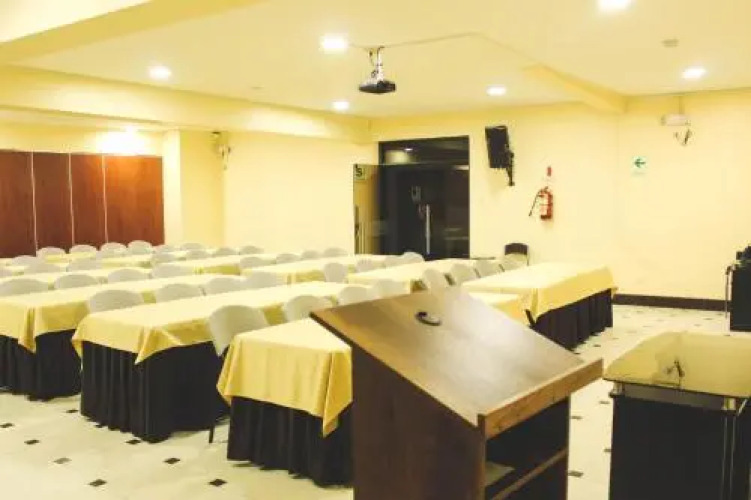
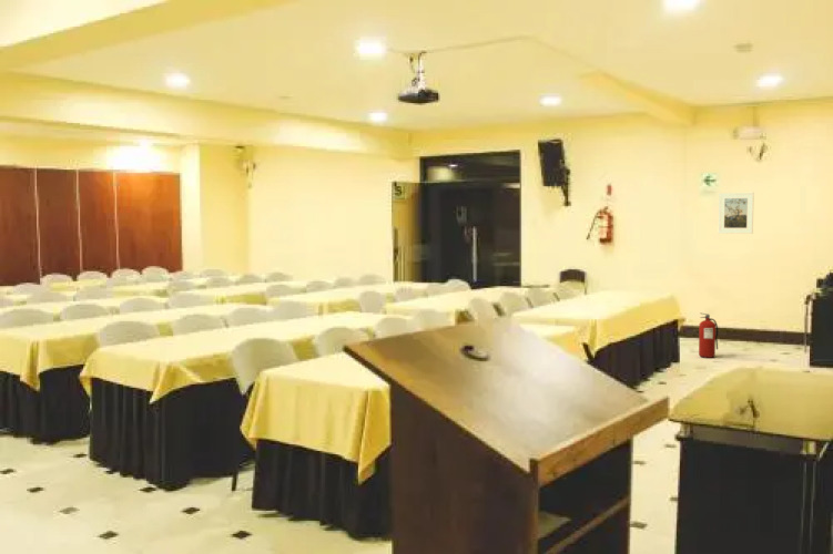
+ fire extinguisher (708, 335)
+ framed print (735, 213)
